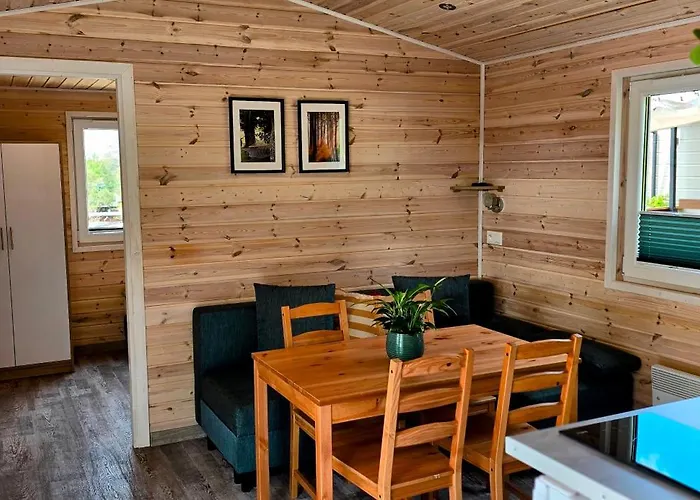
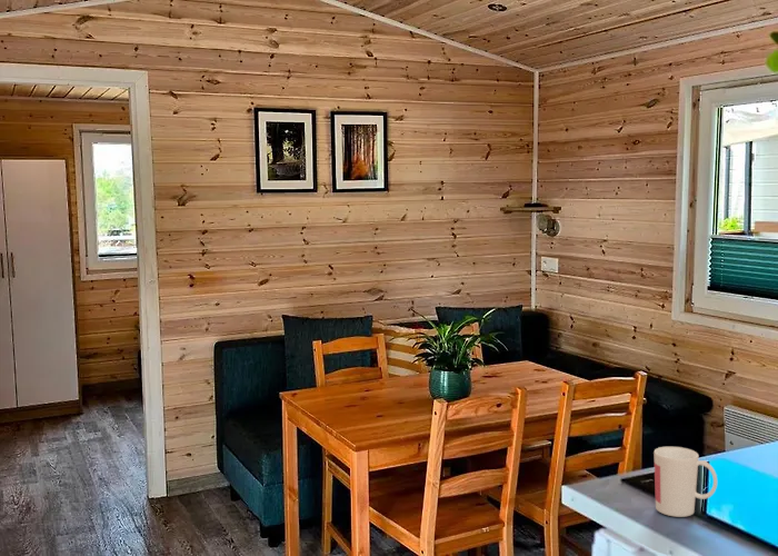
+ mug (685, 483)
